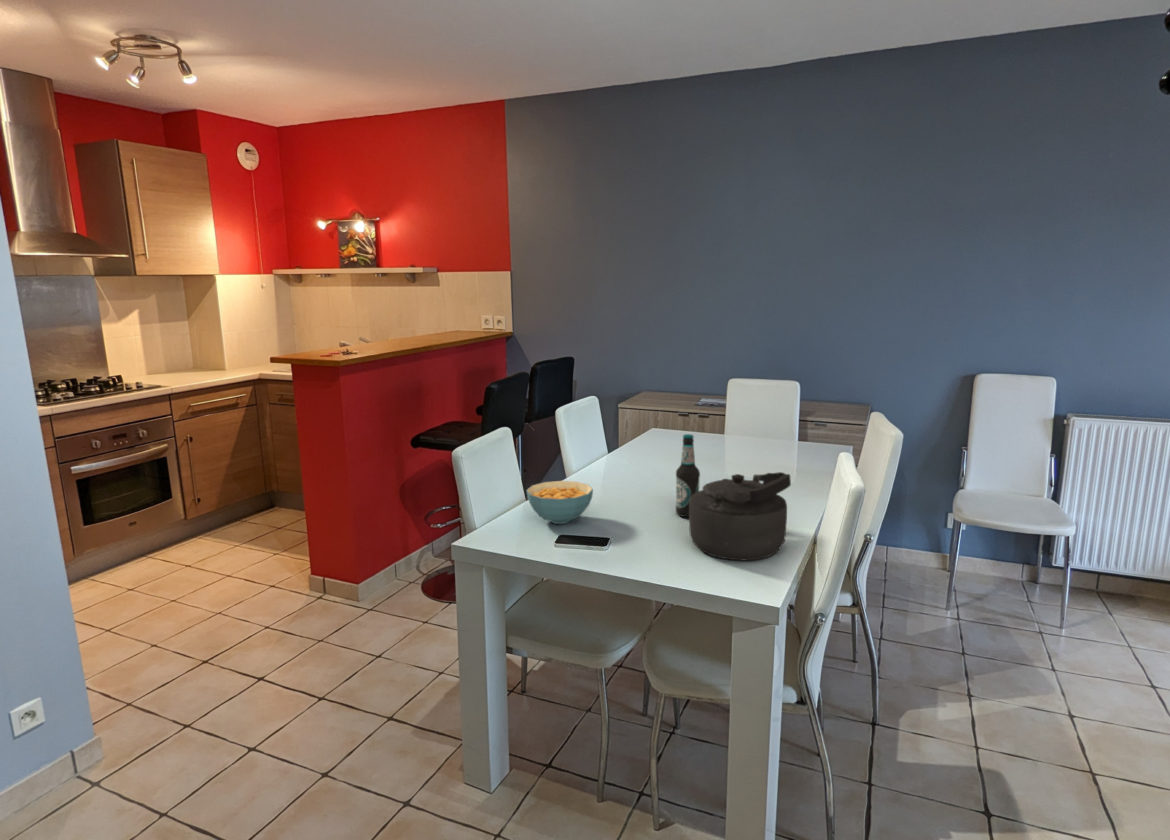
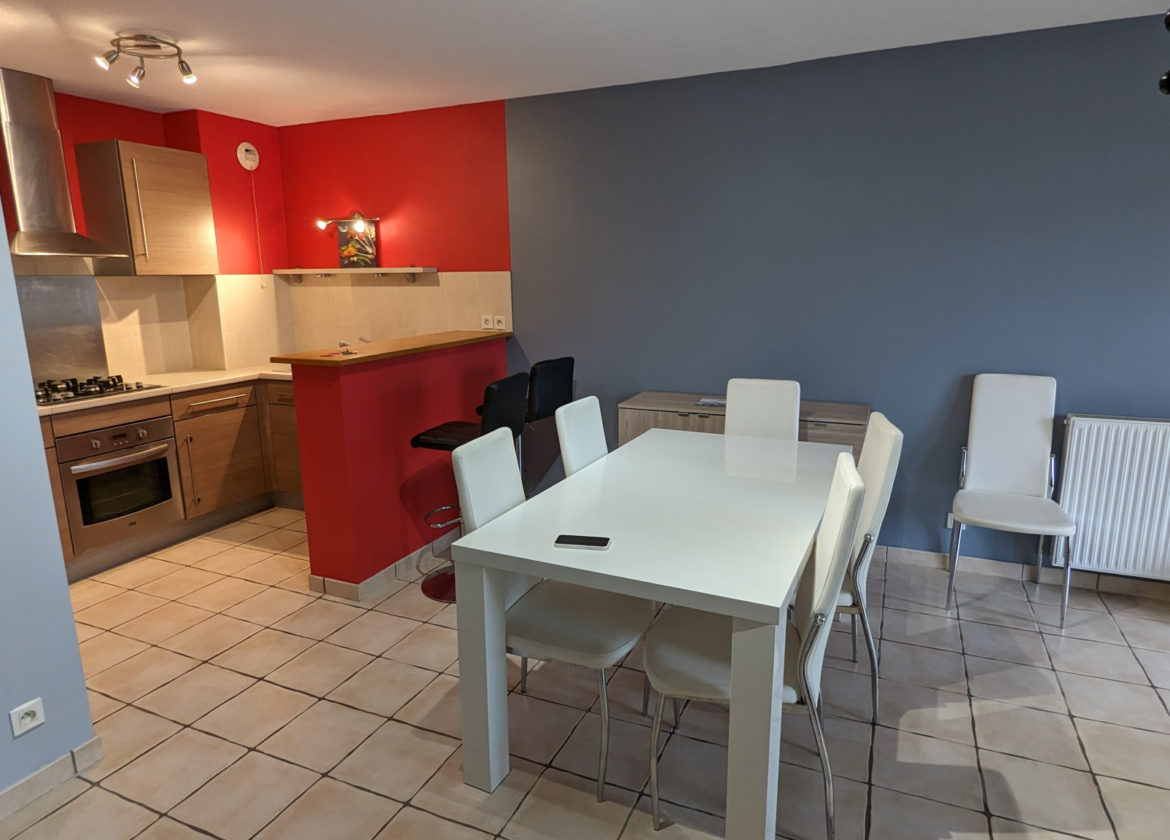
- bottle (687, 475)
- cereal bowl (560, 505)
- kettle (740, 510)
